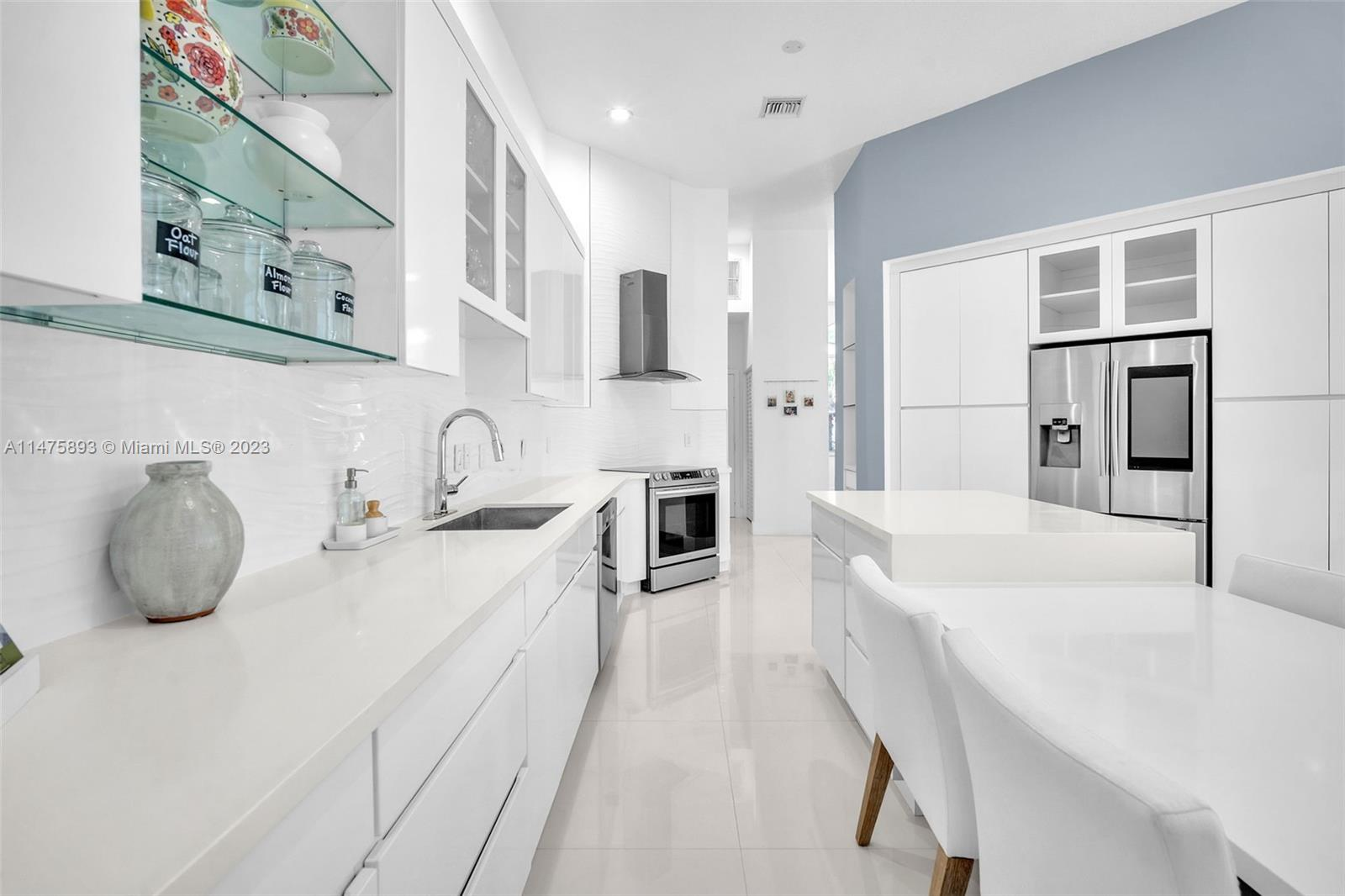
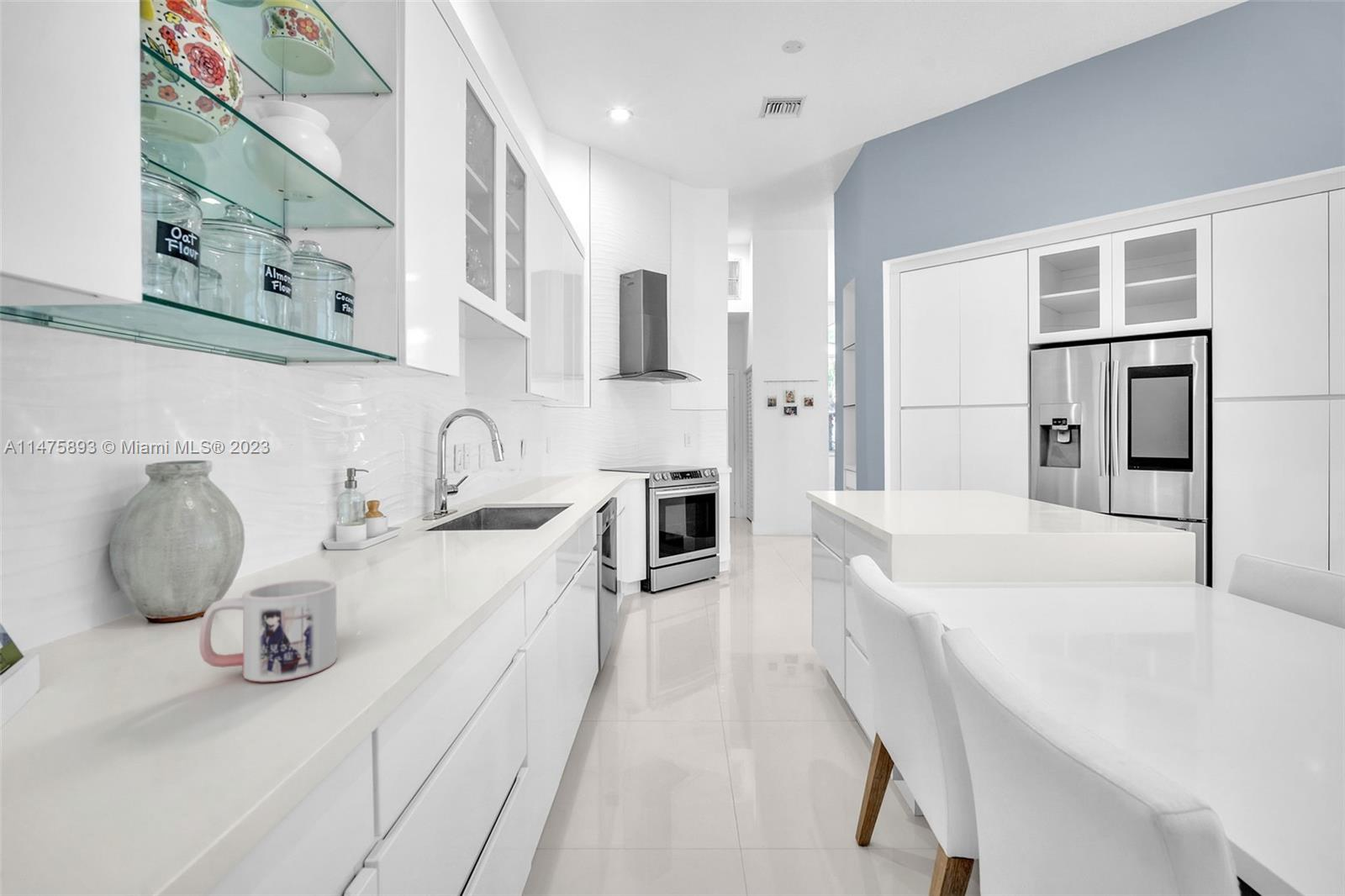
+ mug (272, 630)
